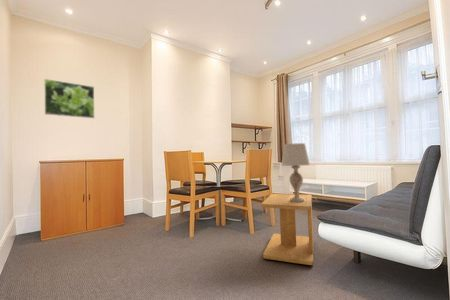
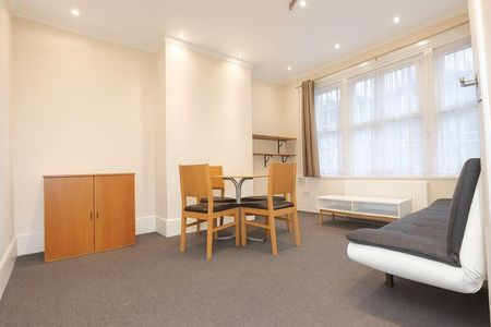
- side table (289, 224)
- table lamp (295, 171)
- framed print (70, 99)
